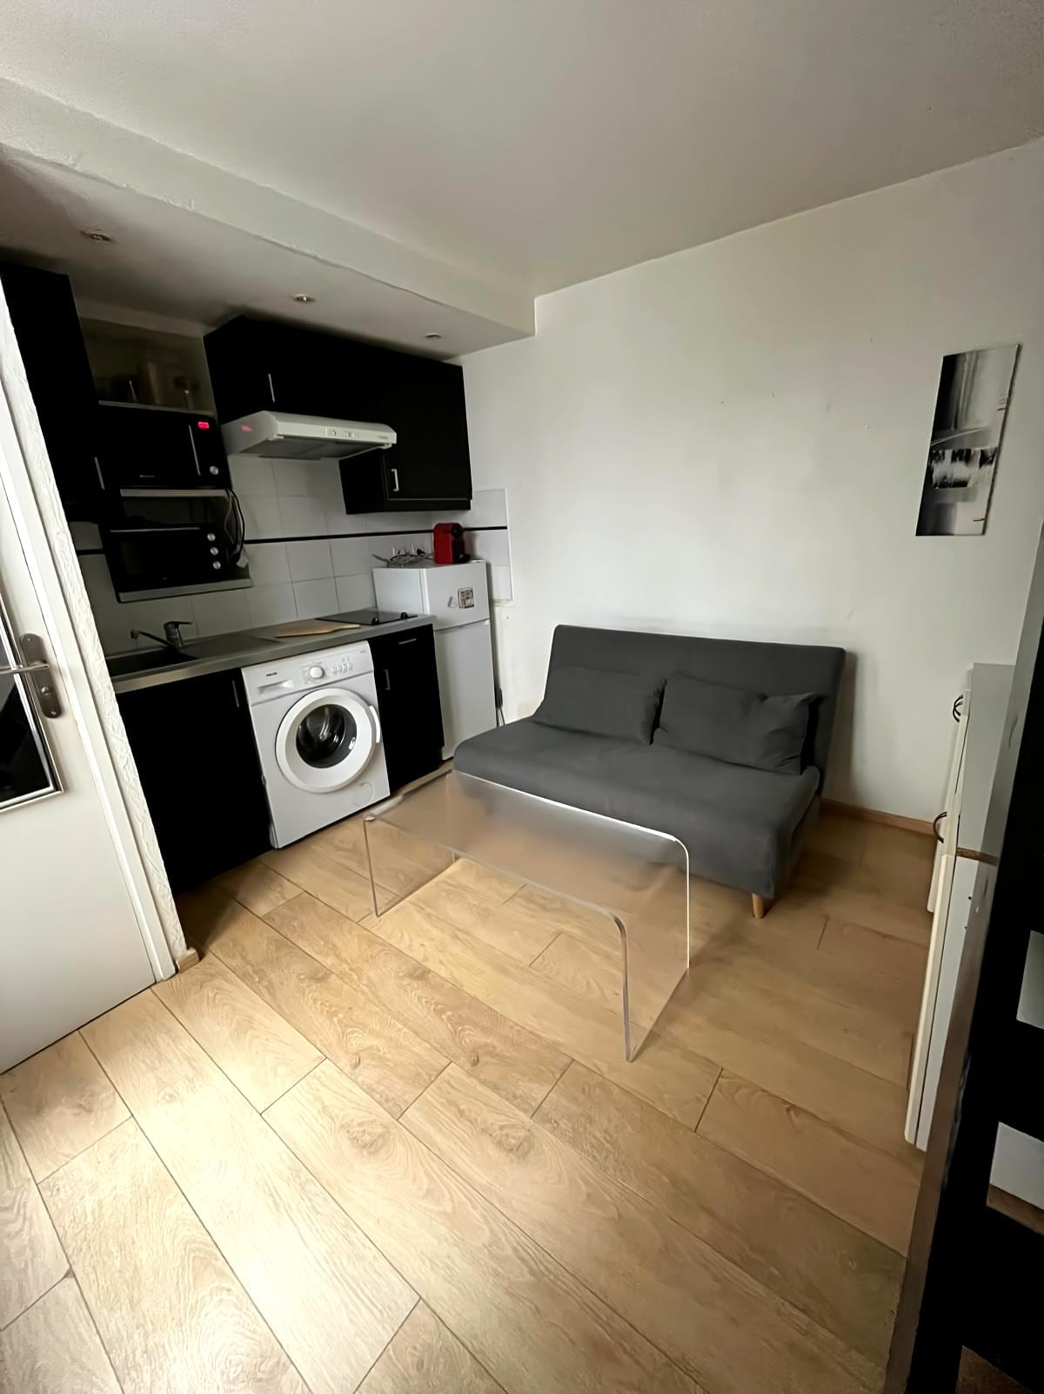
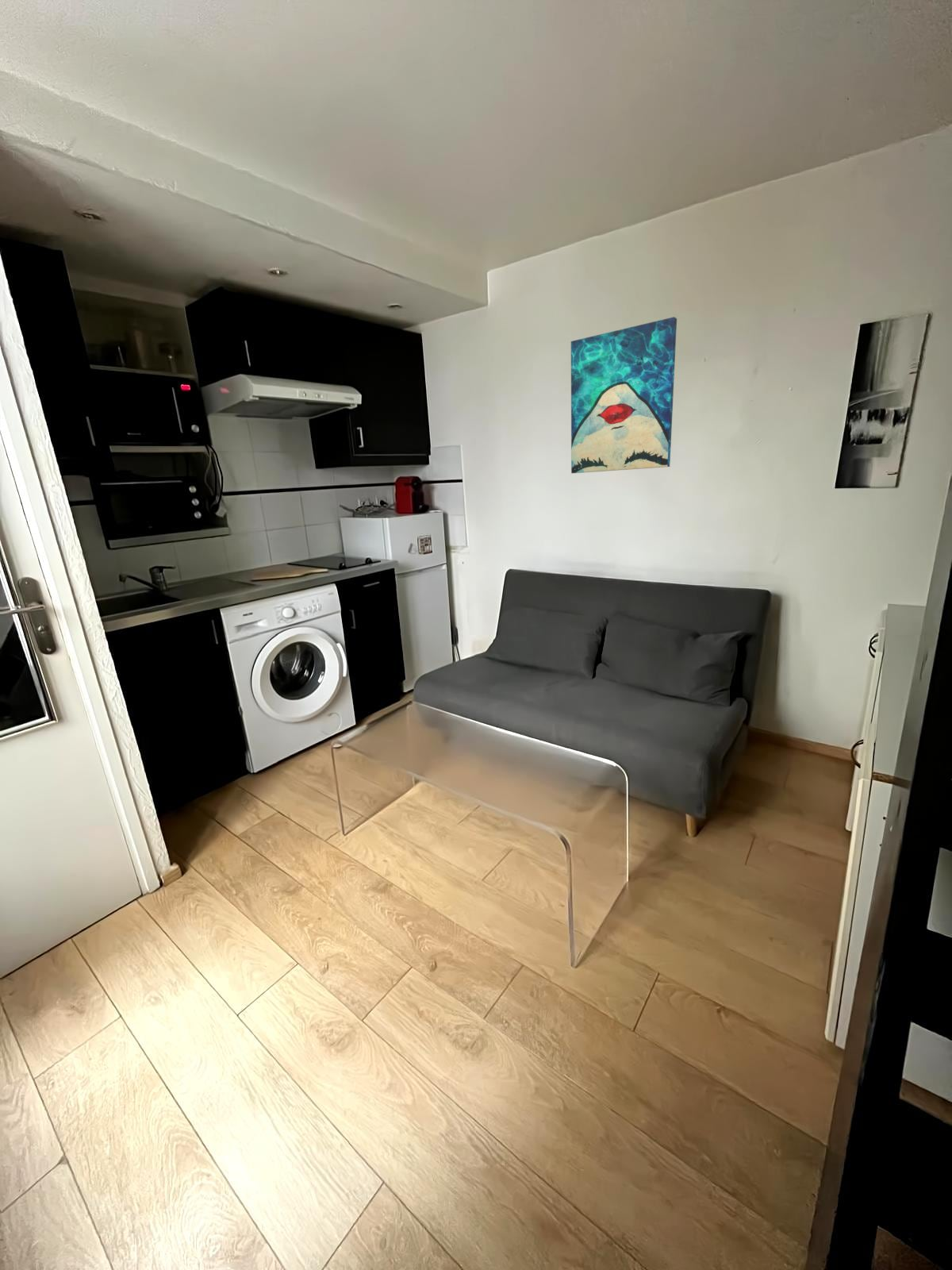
+ wall art (619, 402)
